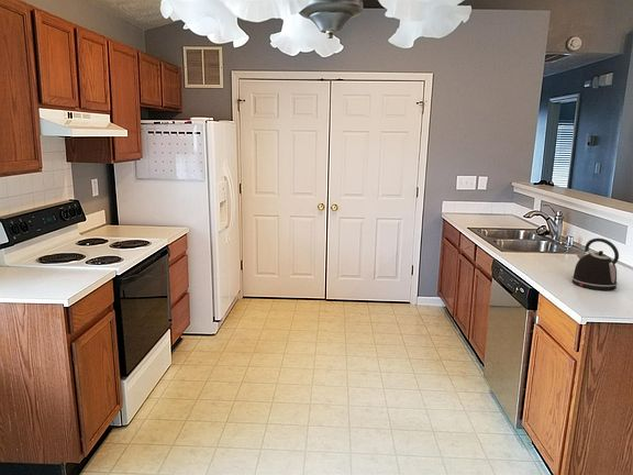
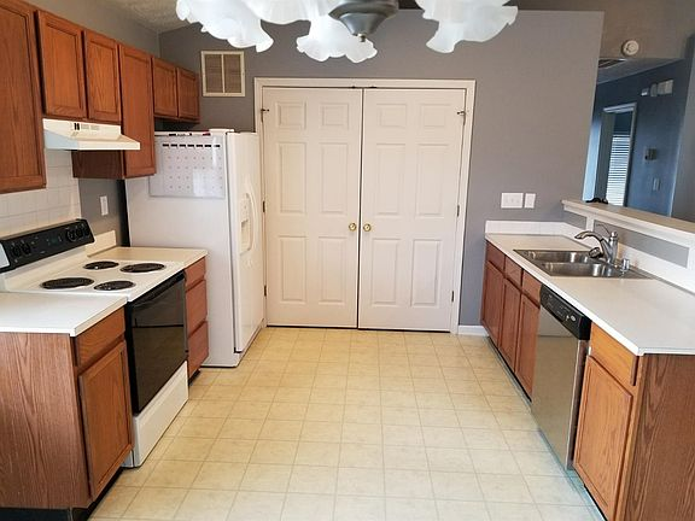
- kettle (597, 261)
